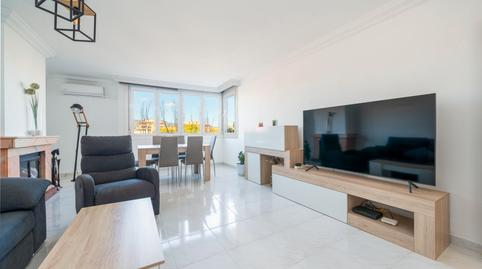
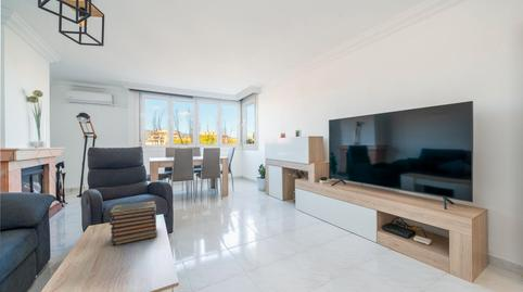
+ book stack (135, 221)
